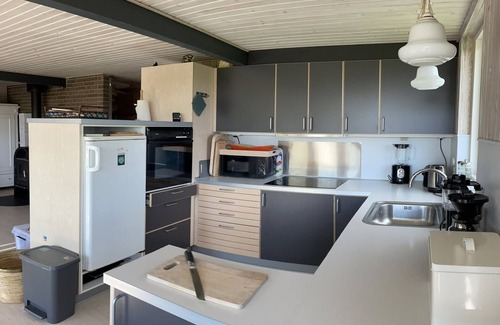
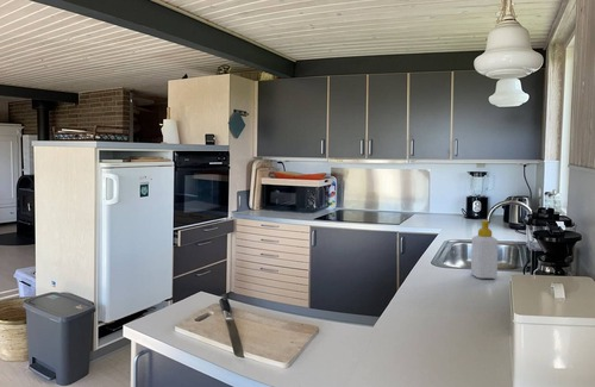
+ soap bottle (484, 248)
